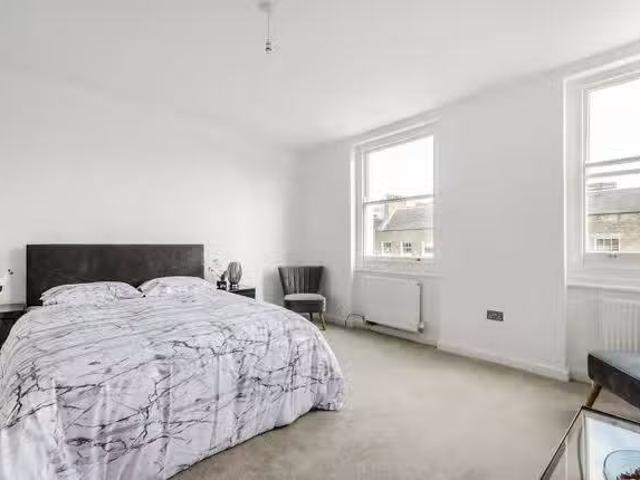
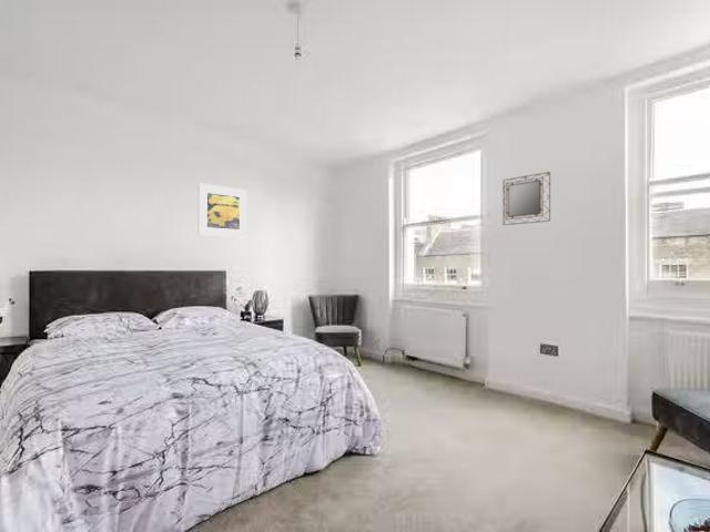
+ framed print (223, 212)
+ home mirror (524, 198)
